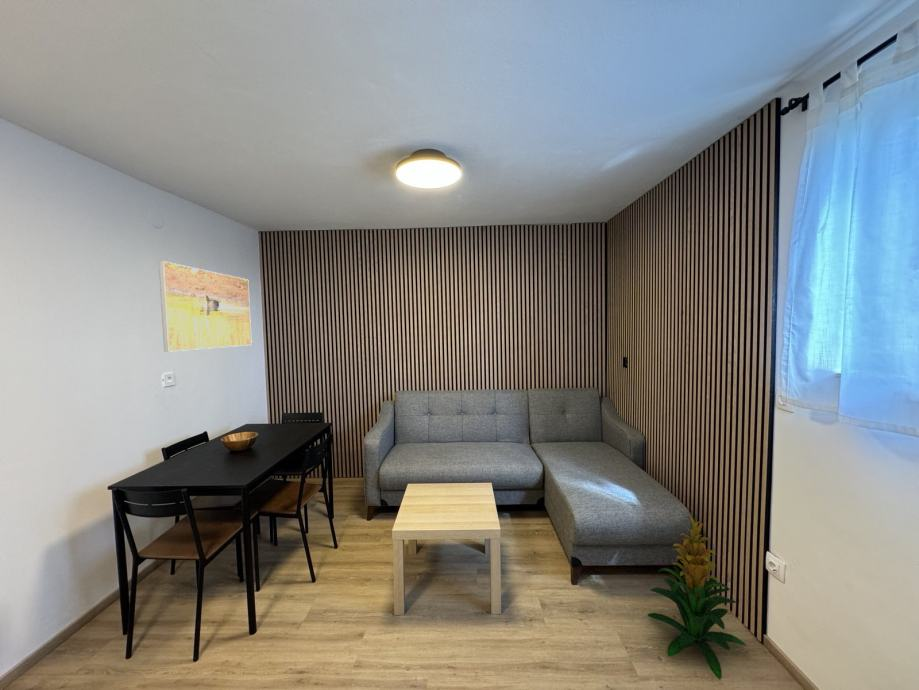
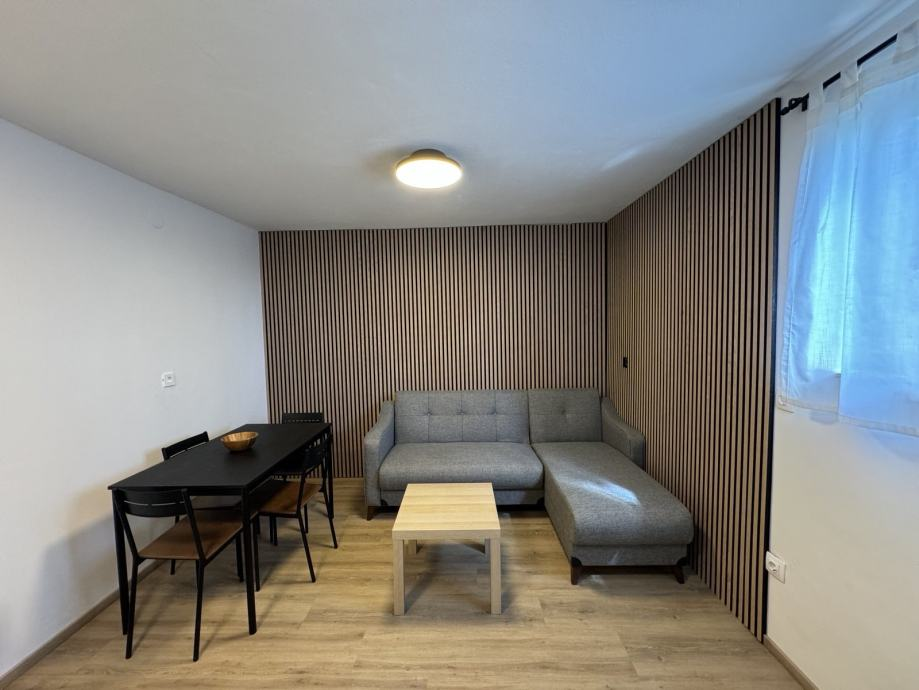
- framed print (212, 310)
- indoor plant (695, 580)
